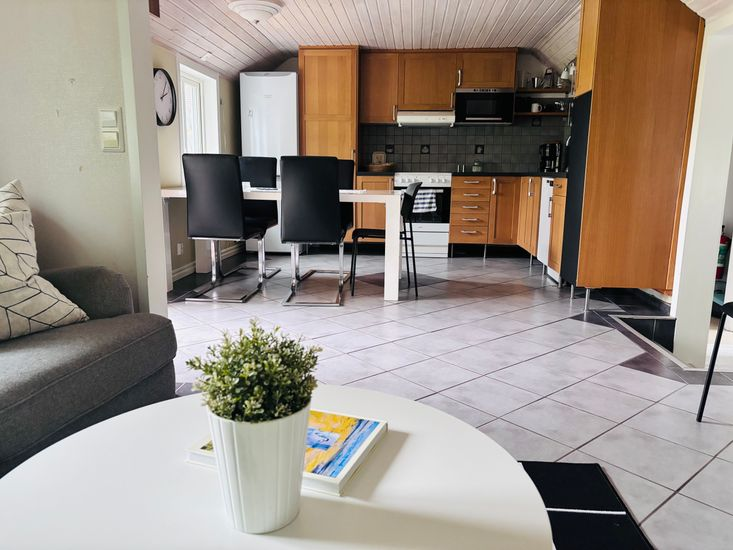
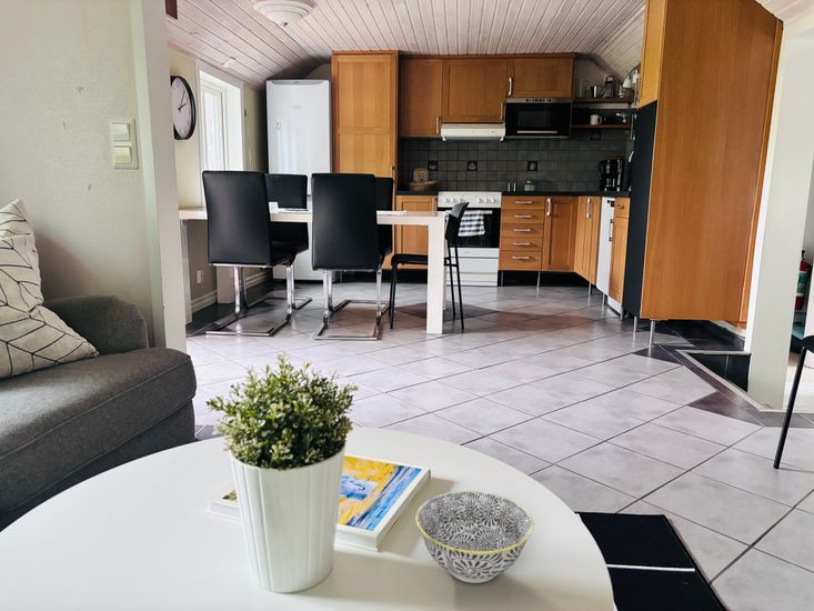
+ bowl (473, 542)
